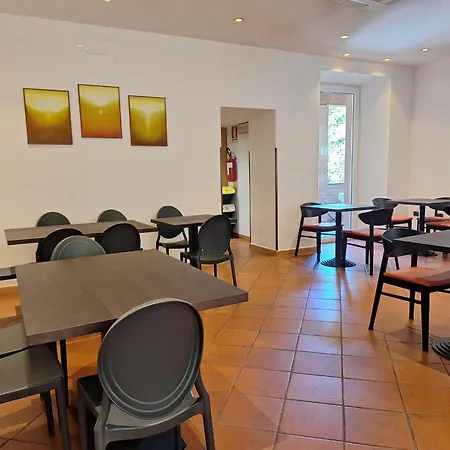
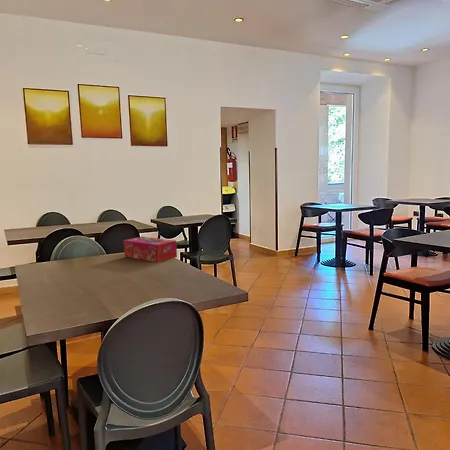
+ tissue box (150, 248)
